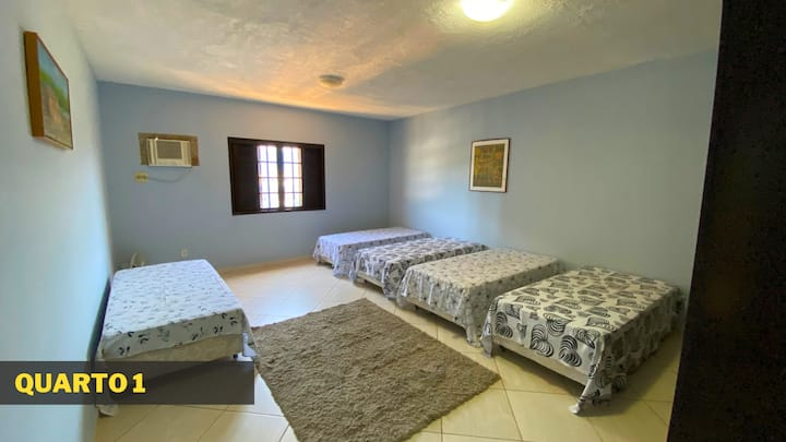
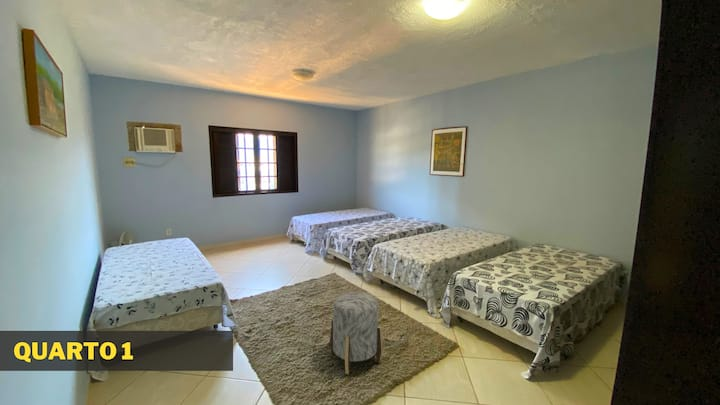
+ stool (355, 327)
